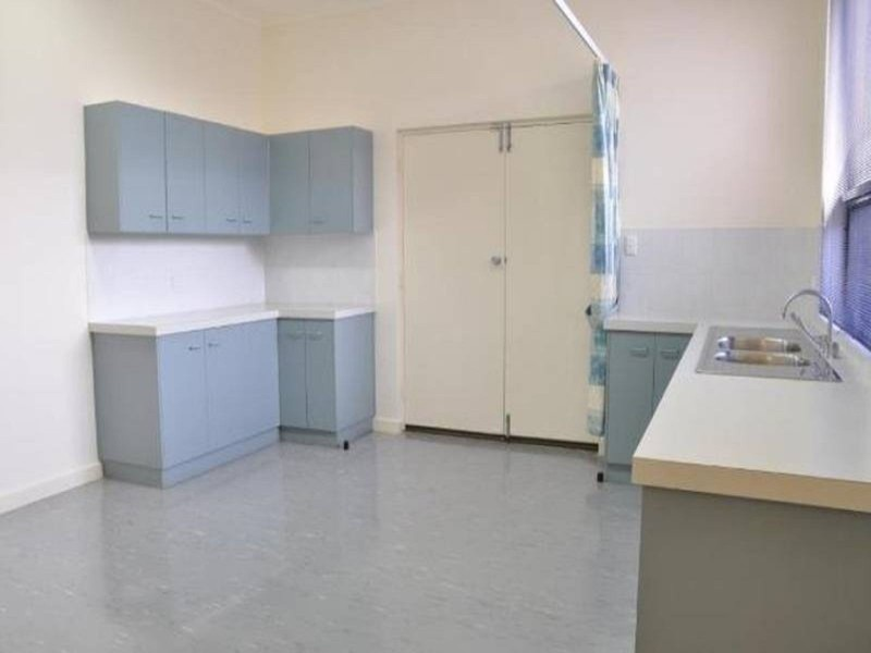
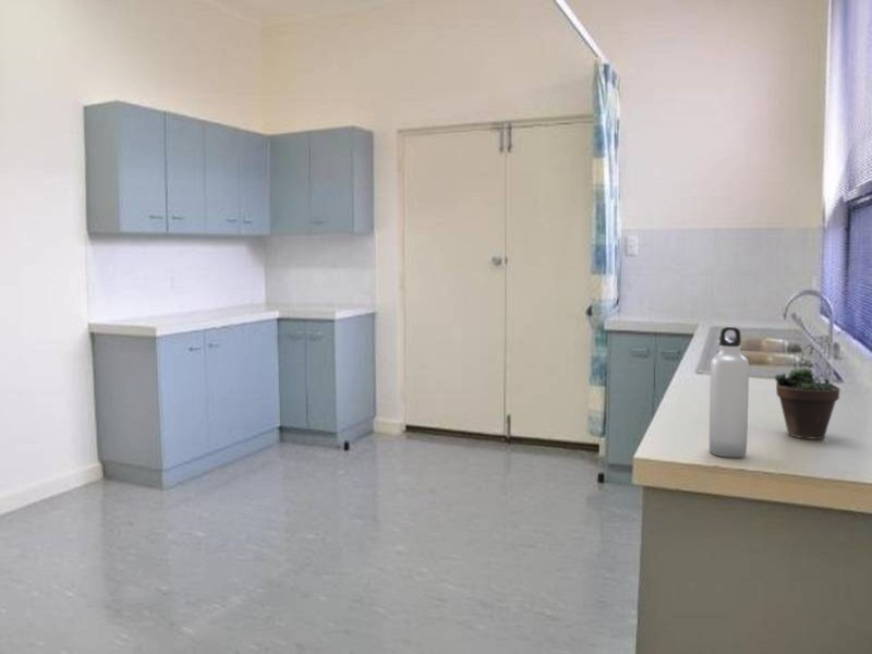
+ succulent plant (807, 390)
+ water bottle (728, 390)
